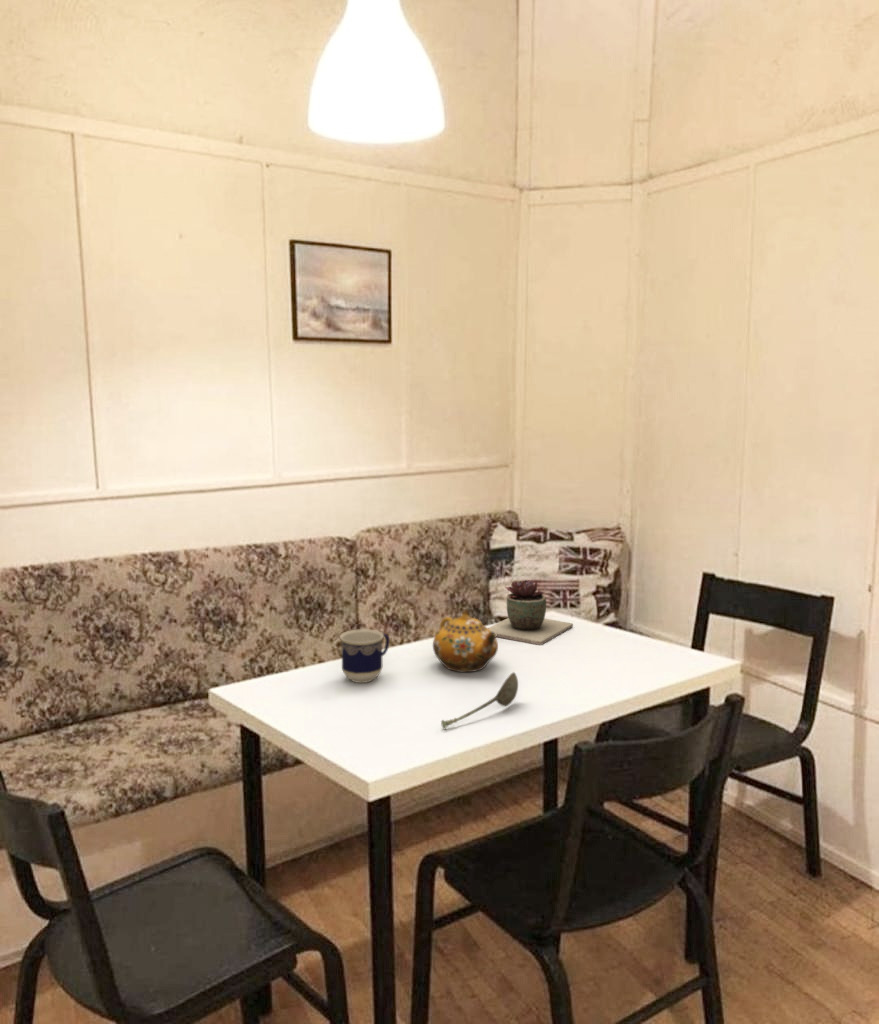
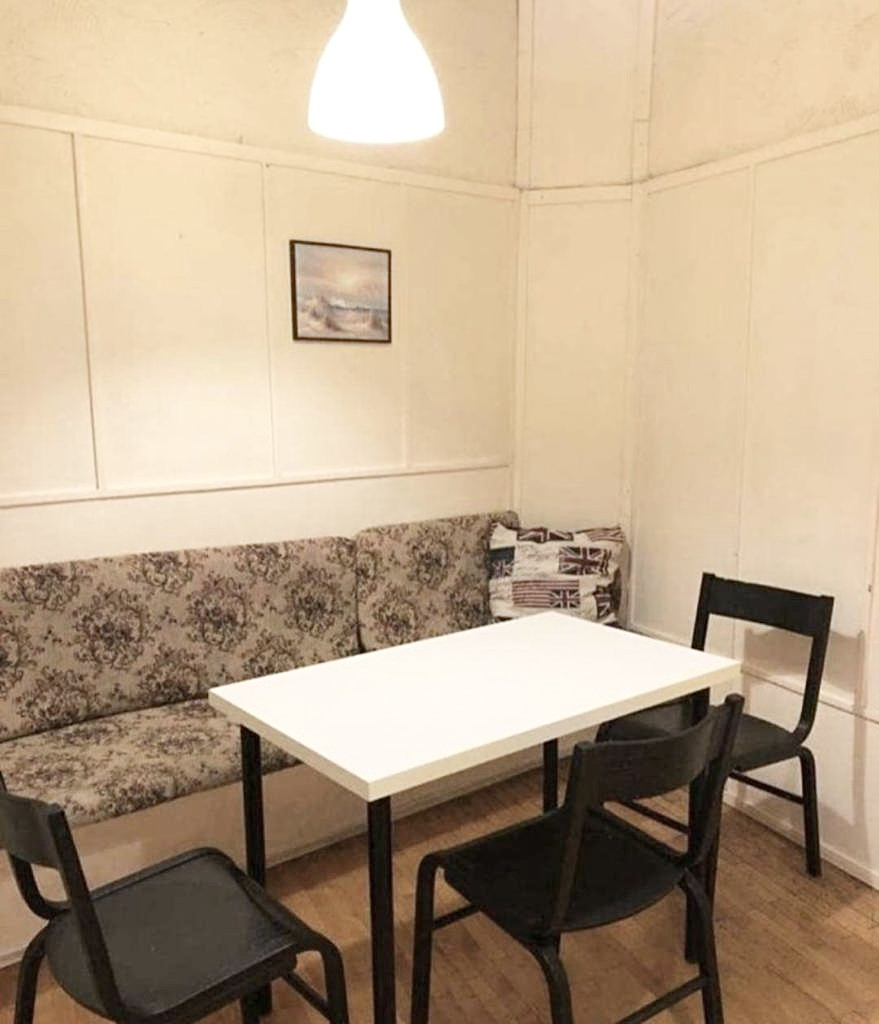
- succulent plant (528, 605)
- soupspoon (486, 702)
- cup (367, 655)
- teapot (465, 638)
